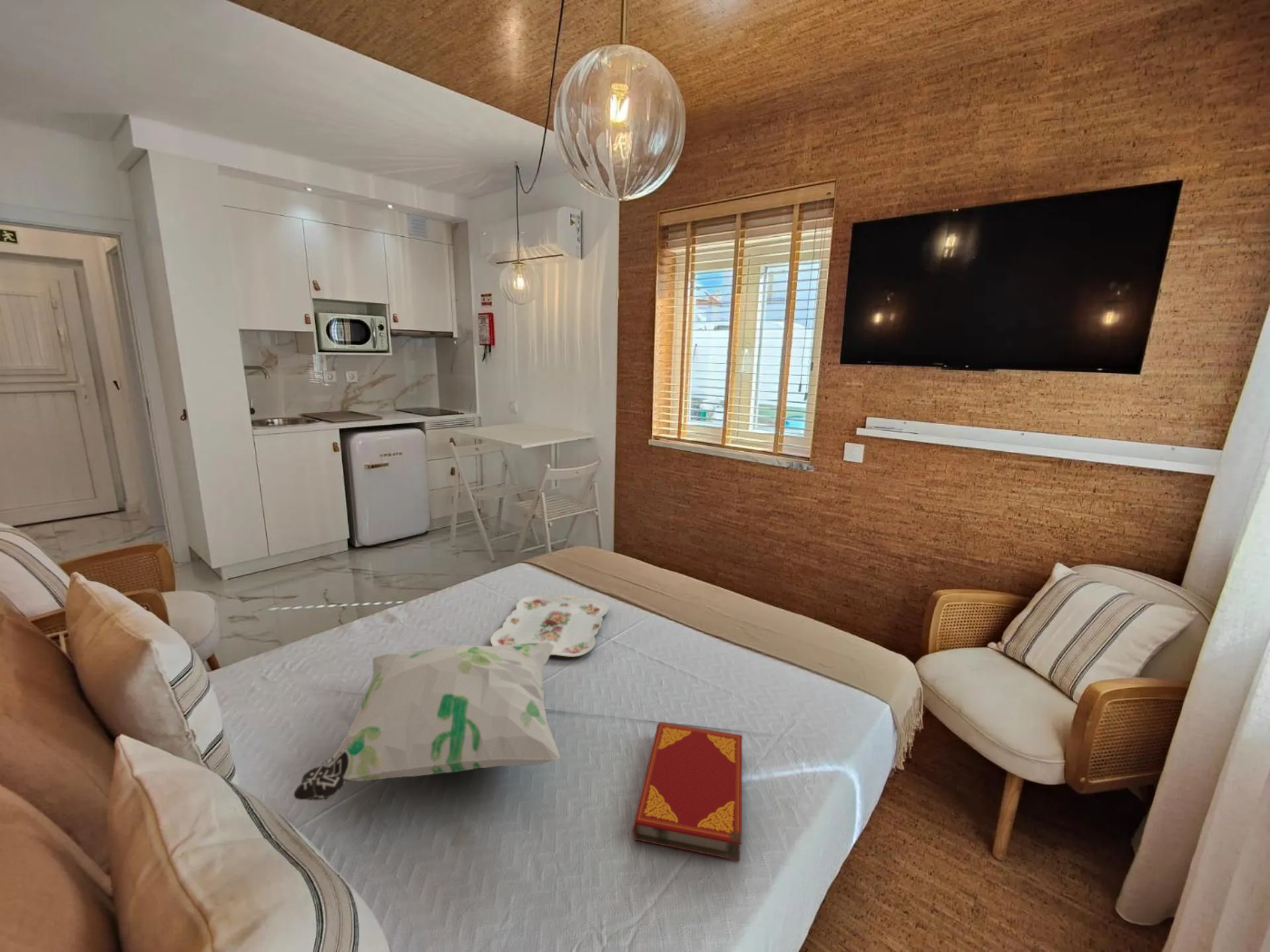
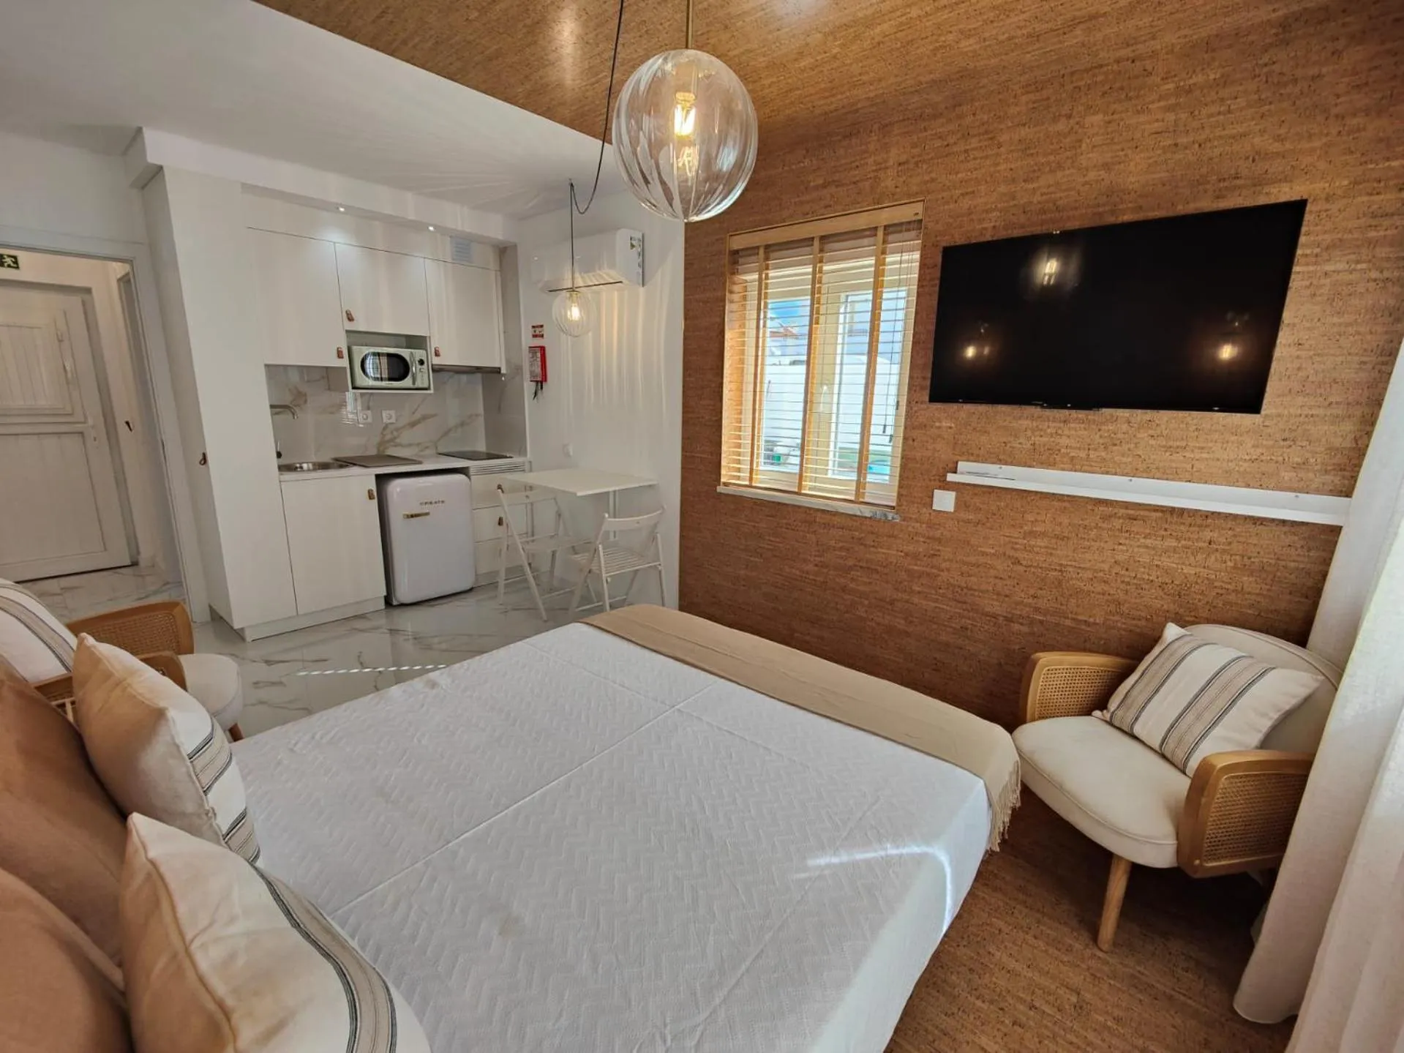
- decorative pillow (451, 705)
- hardback book (692, 781)
- serving tray (553, 623)
